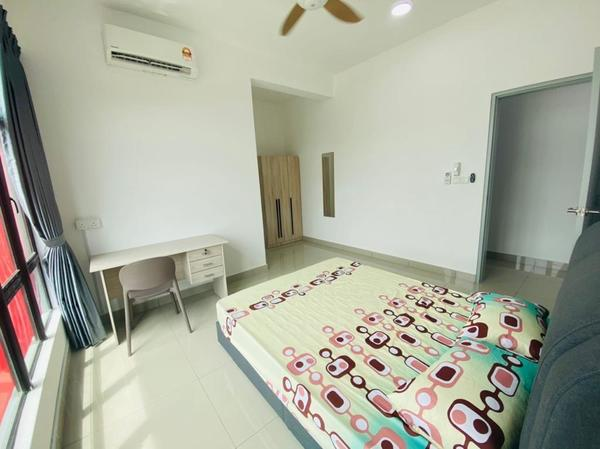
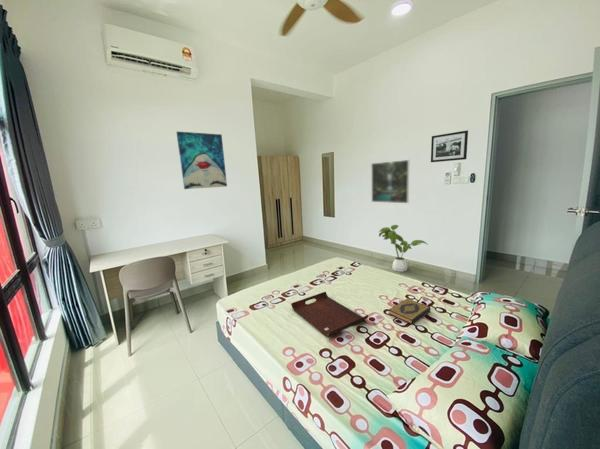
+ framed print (389, 182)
+ picture frame (448, 147)
+ hardback book (409, 310)
+ serving tray (327, 311)
+ wall art (203, 161)
+ house plant (397, 248)
